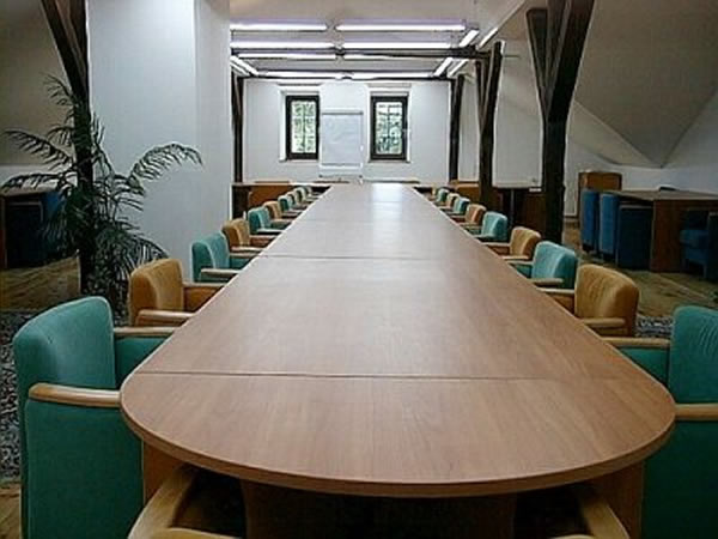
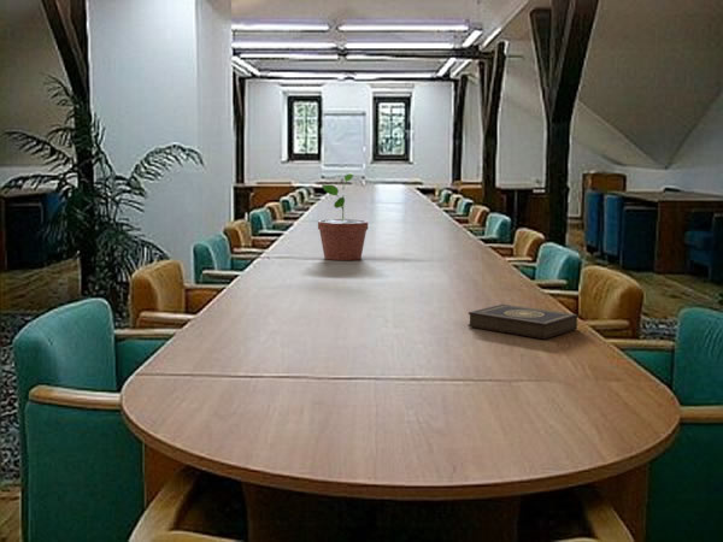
+ book (522, 320)
+ potted plant (342, 216)
